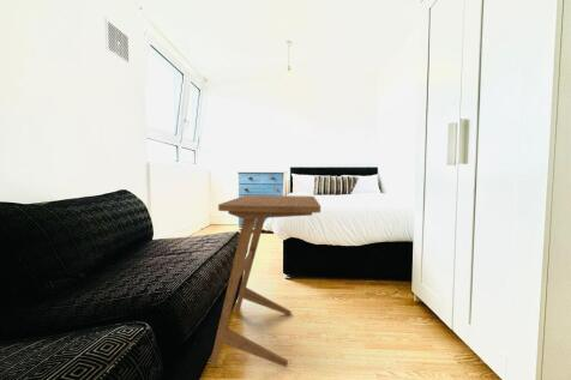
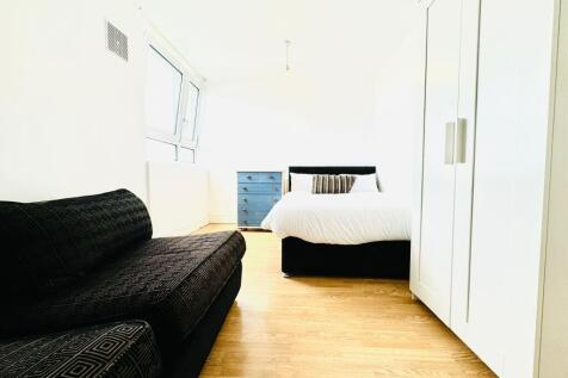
- side table (252, 263)
